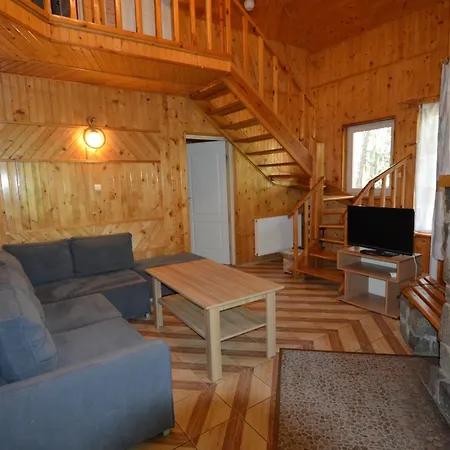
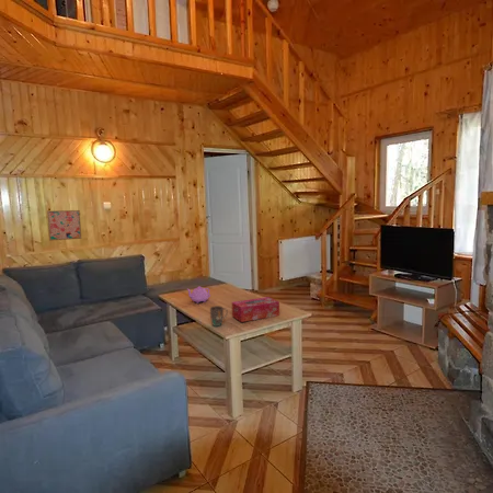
+ wall art (65, 225)
+ mug (219, 316)
+ tissue box (255, 308)
+ teapot (198, 294)
